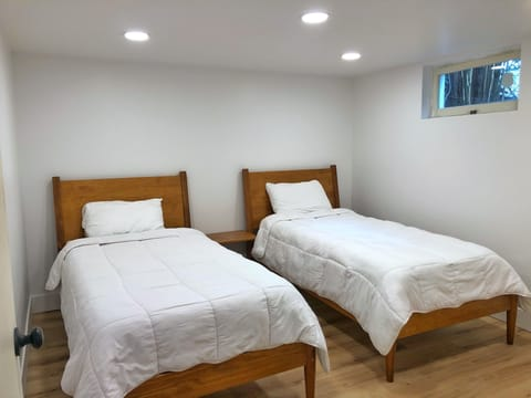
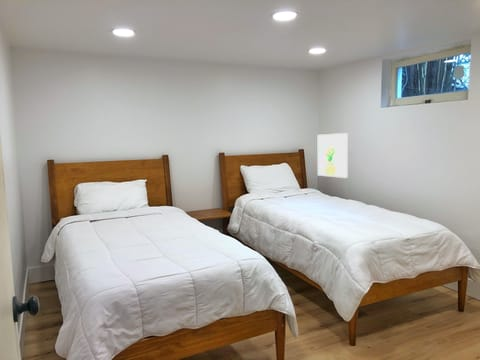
+ wall art (331, 155)
